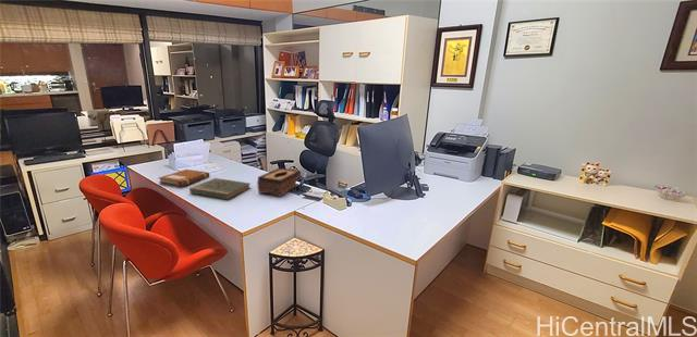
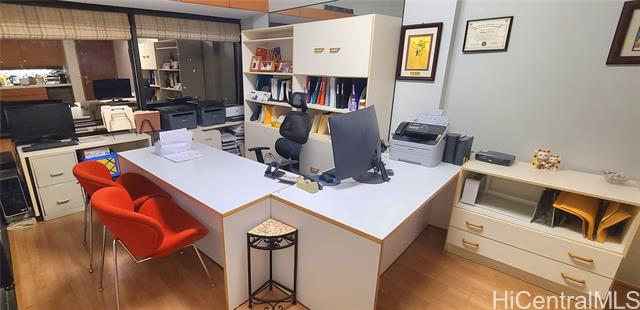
- tissue box (280, 180)
- notebook (184, 177)
- book (221, 187)
